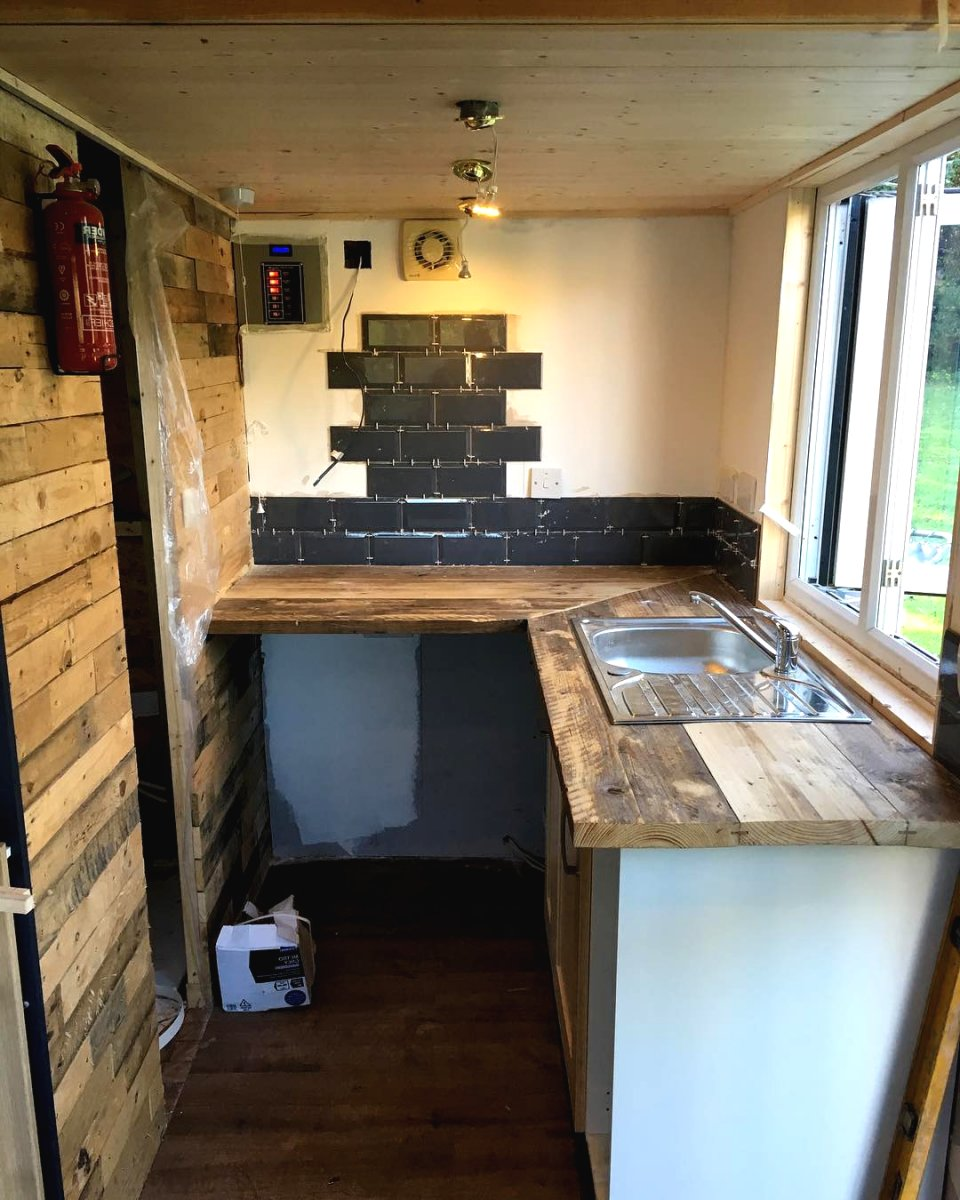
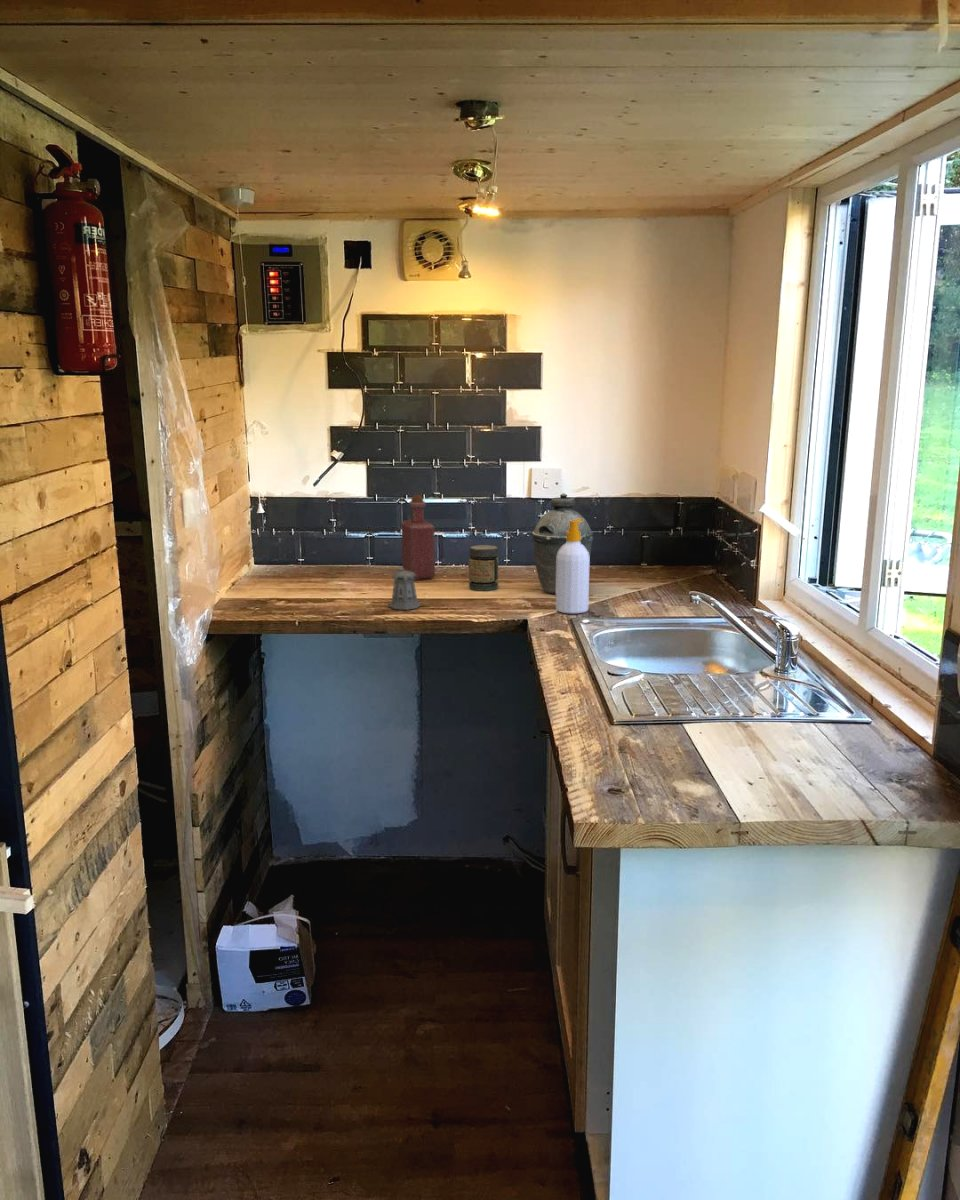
+ bottle (417, 536)
+ pepper shaker (405, 588)
+ jar (483, 567)
+ soap bottle (573, 565)
+ kettle (562, 542)
